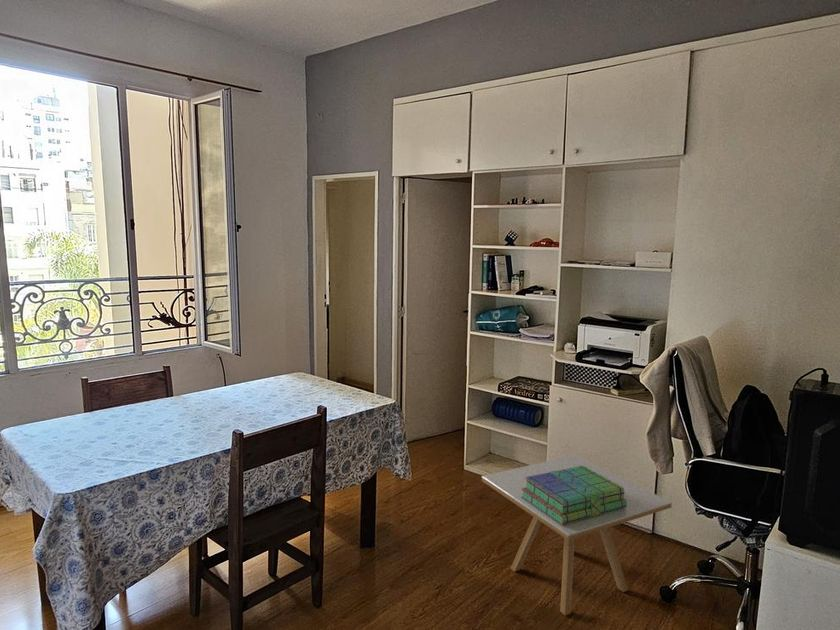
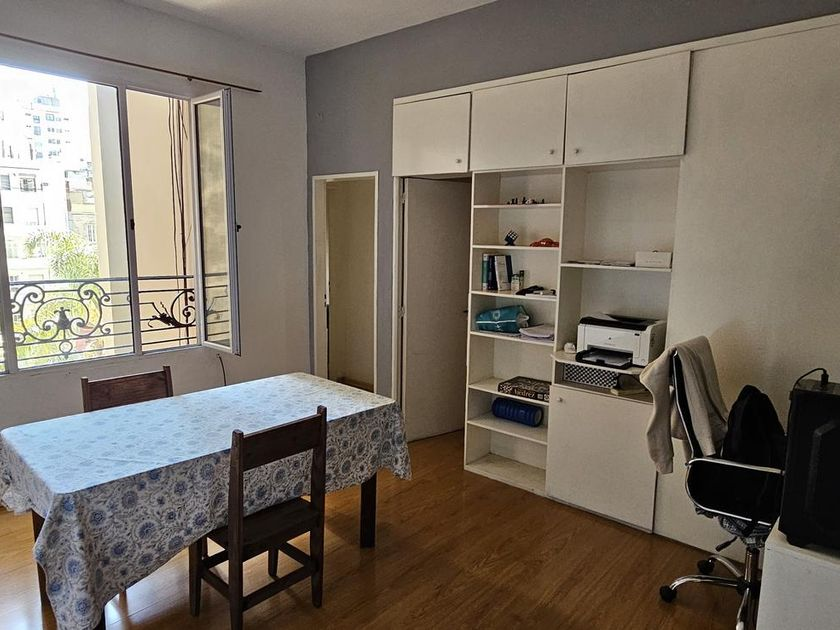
- side table (569, 534)
- stack of books (573, 492)
